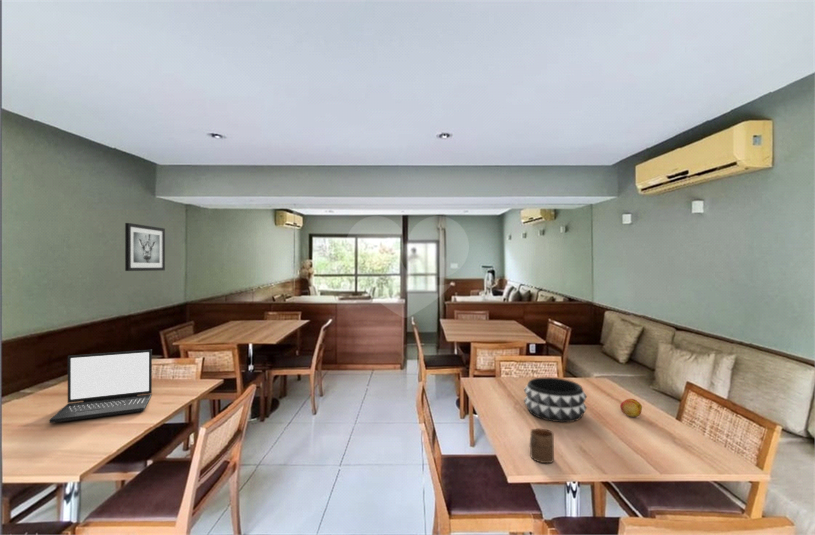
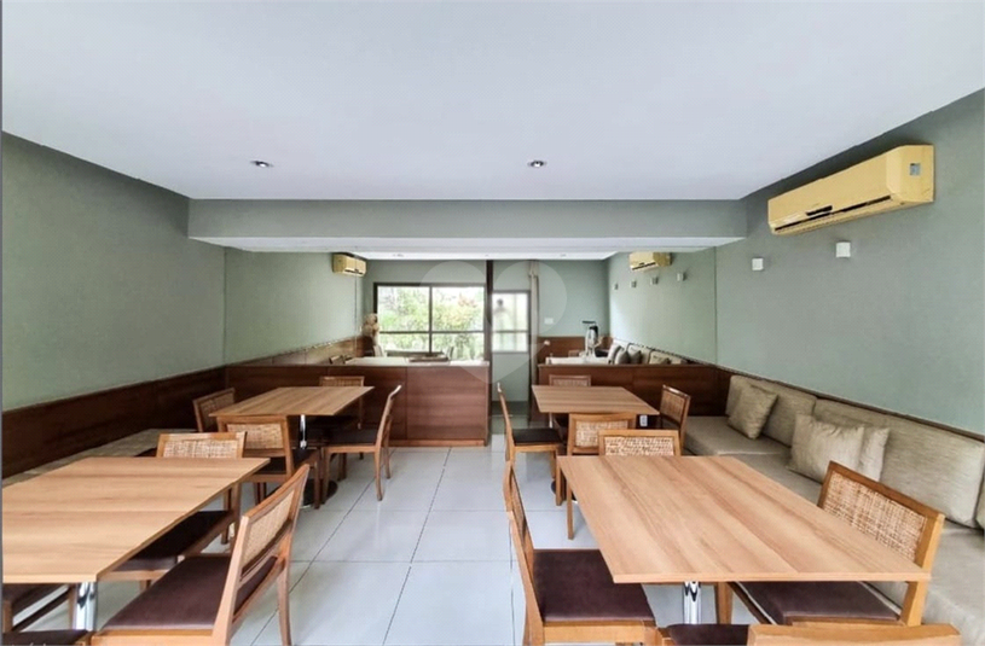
- laptop (105, 382)
- fruit (631, 407)
- decorative bowl (554, 398)
- wall art (146, 248)
- cup (541, 444)
